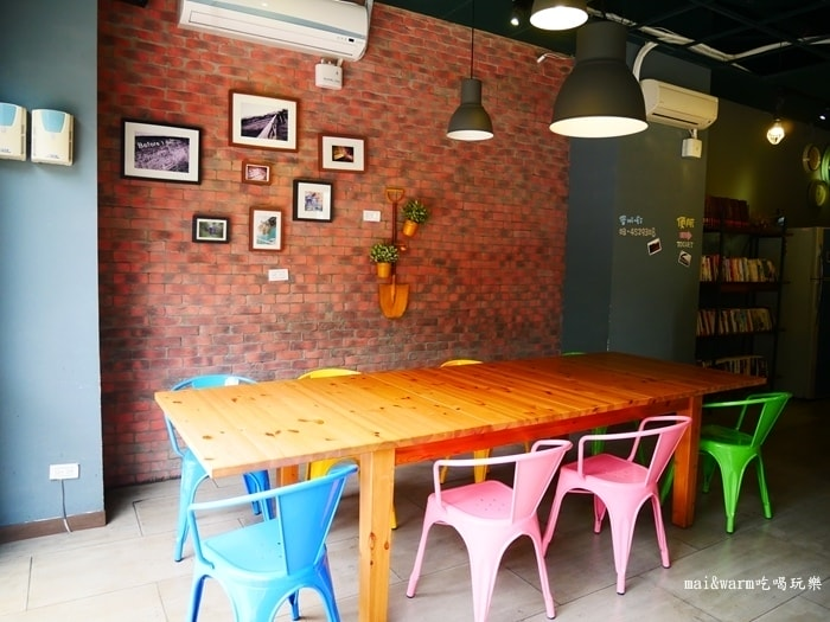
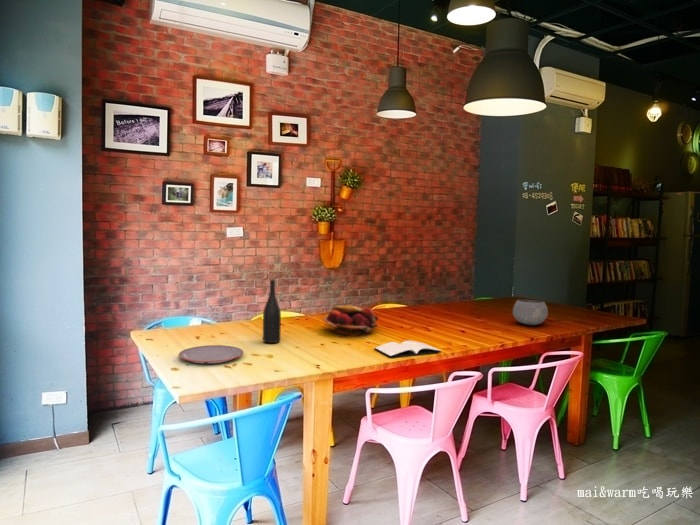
+ bowl (530, 312)
+ fruit basket (350, 318)
+ plate (211, 355)
+ book (407, 347)
+ wine bottle (272, 311)
